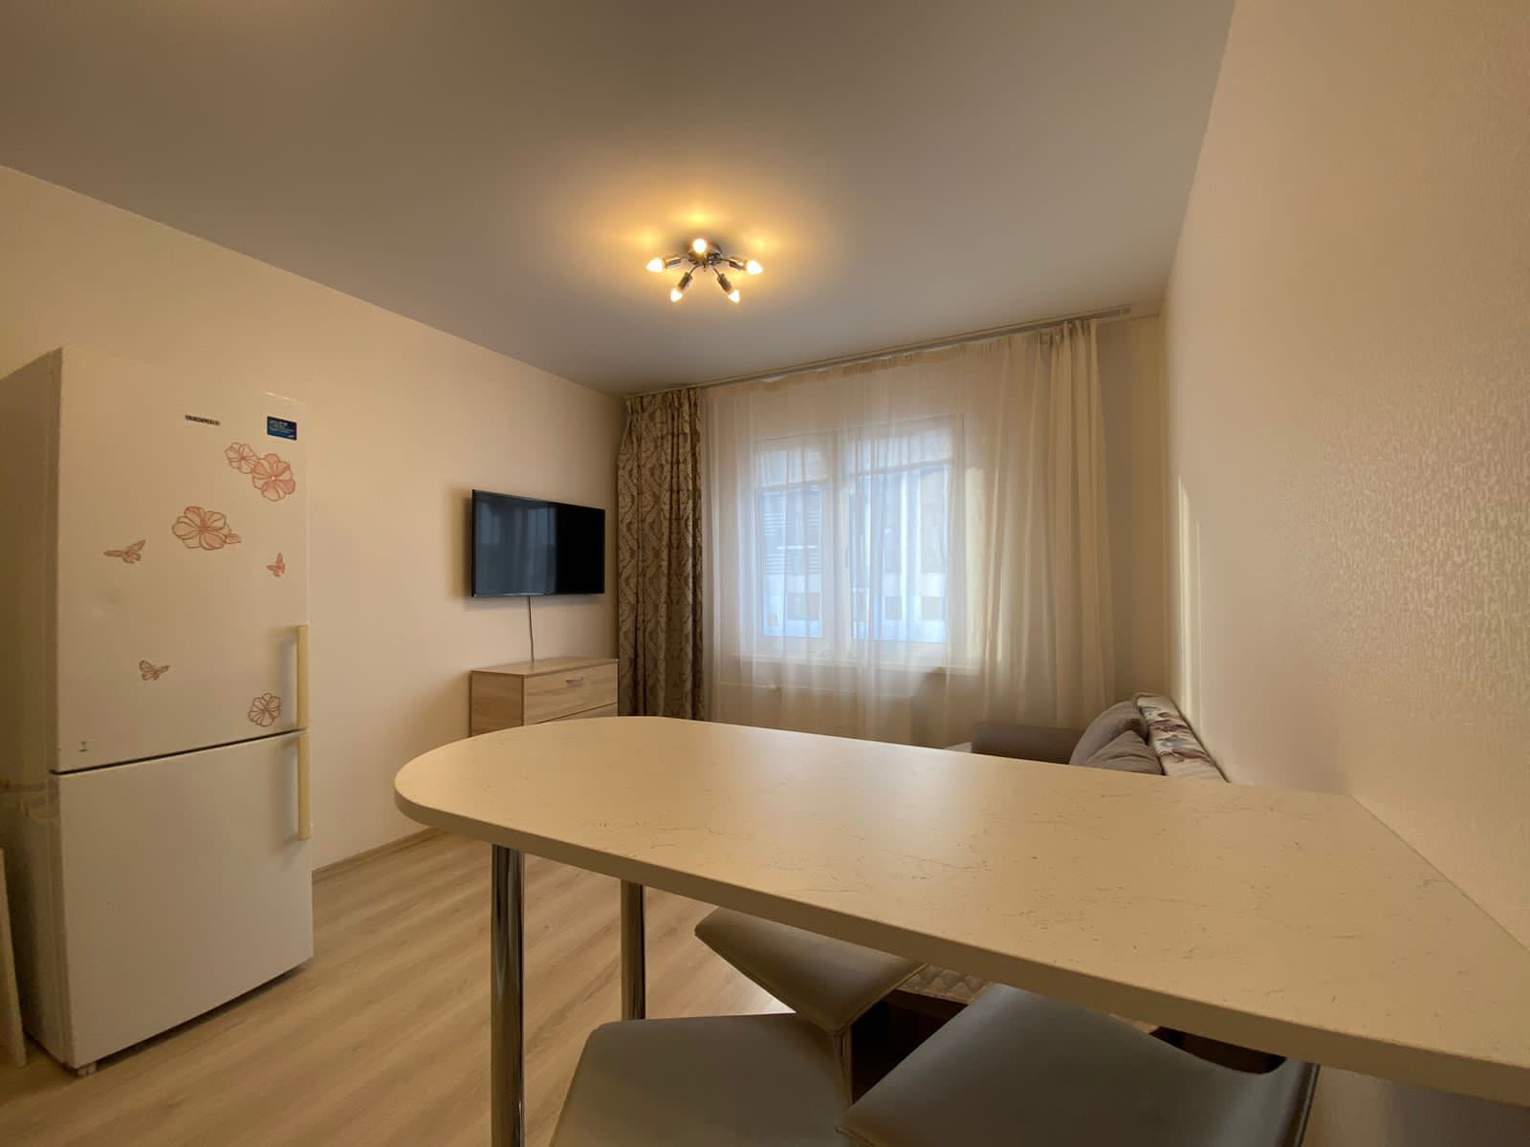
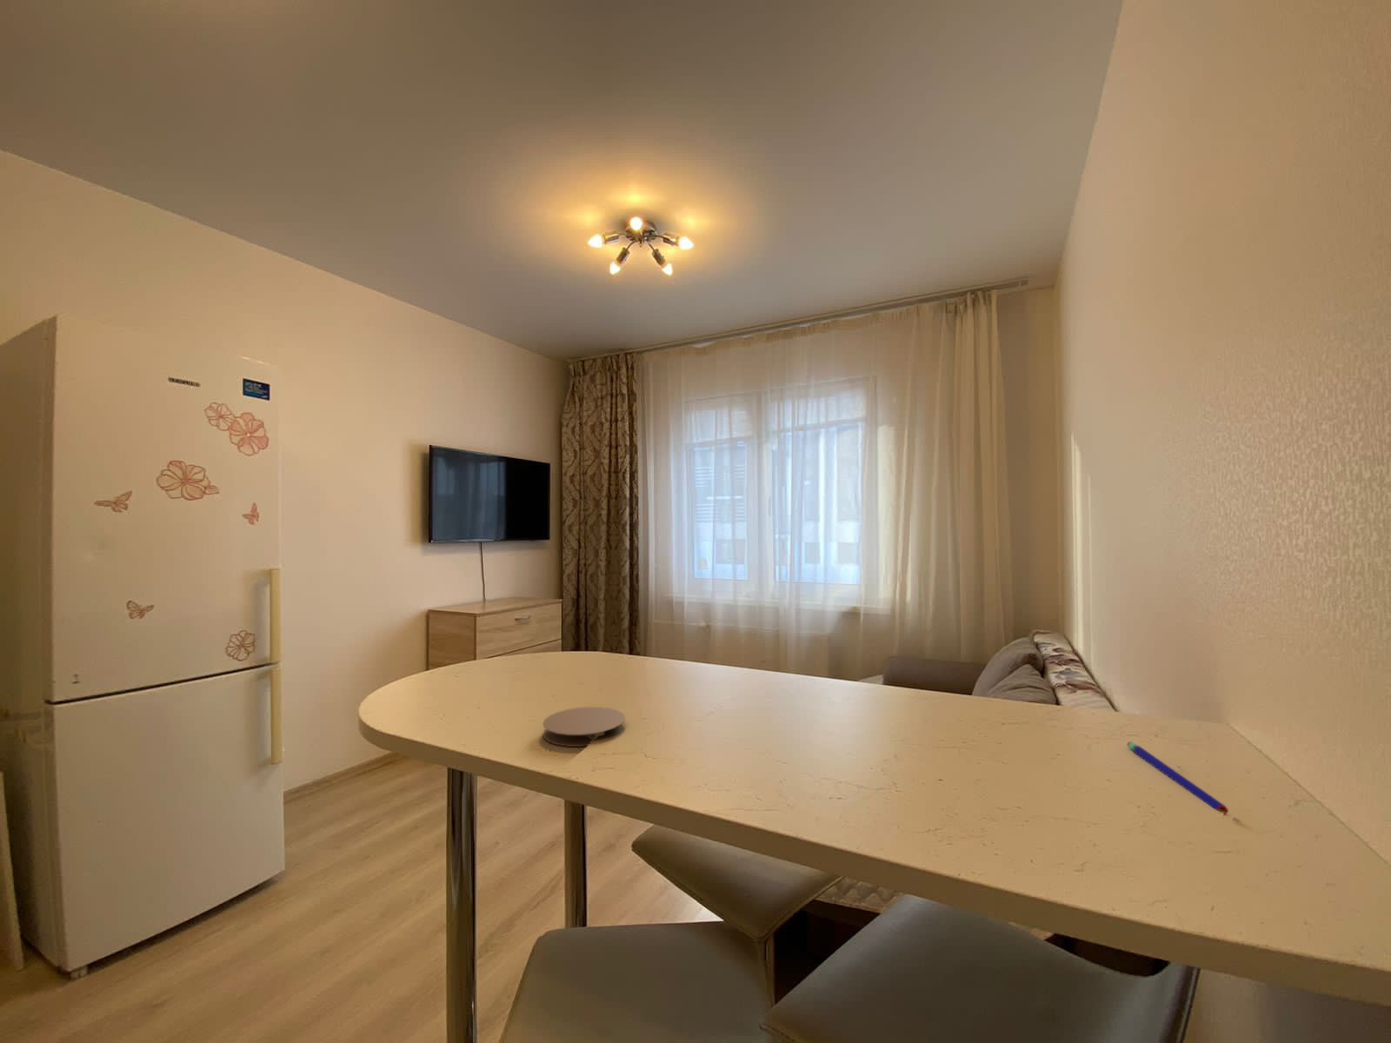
+ coaster (584, 725)
+ pen (1170, 772)
